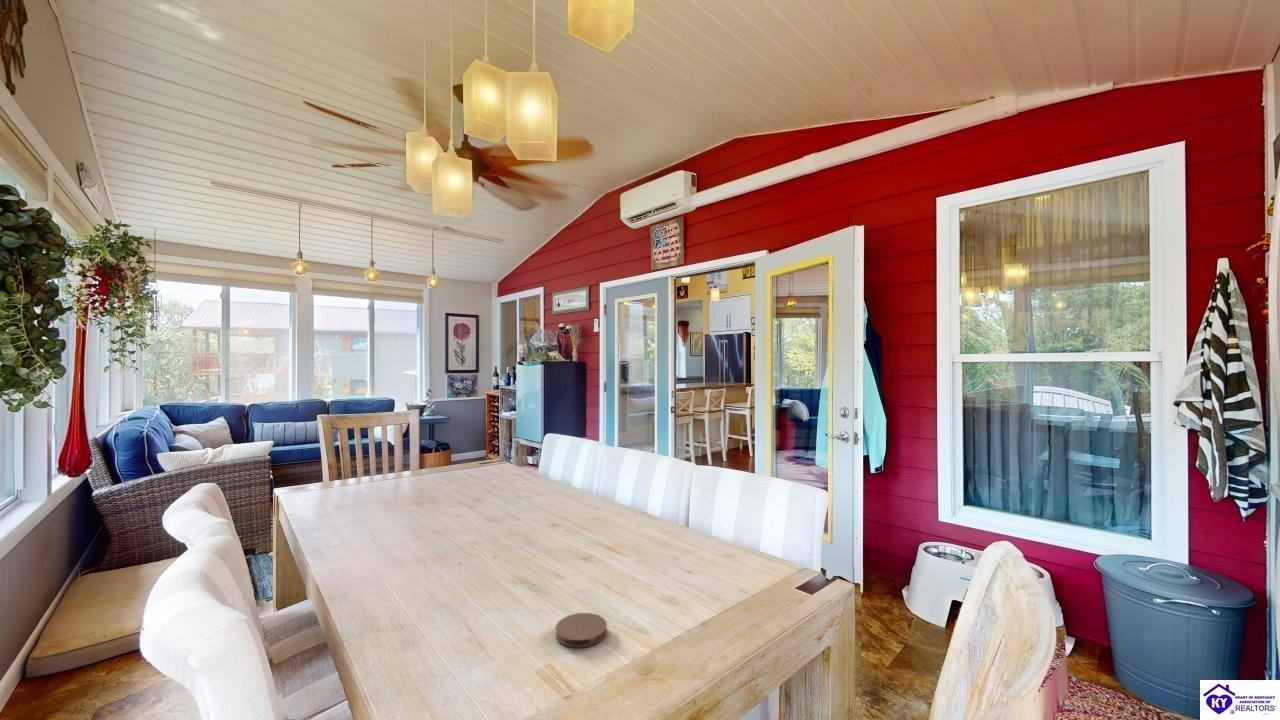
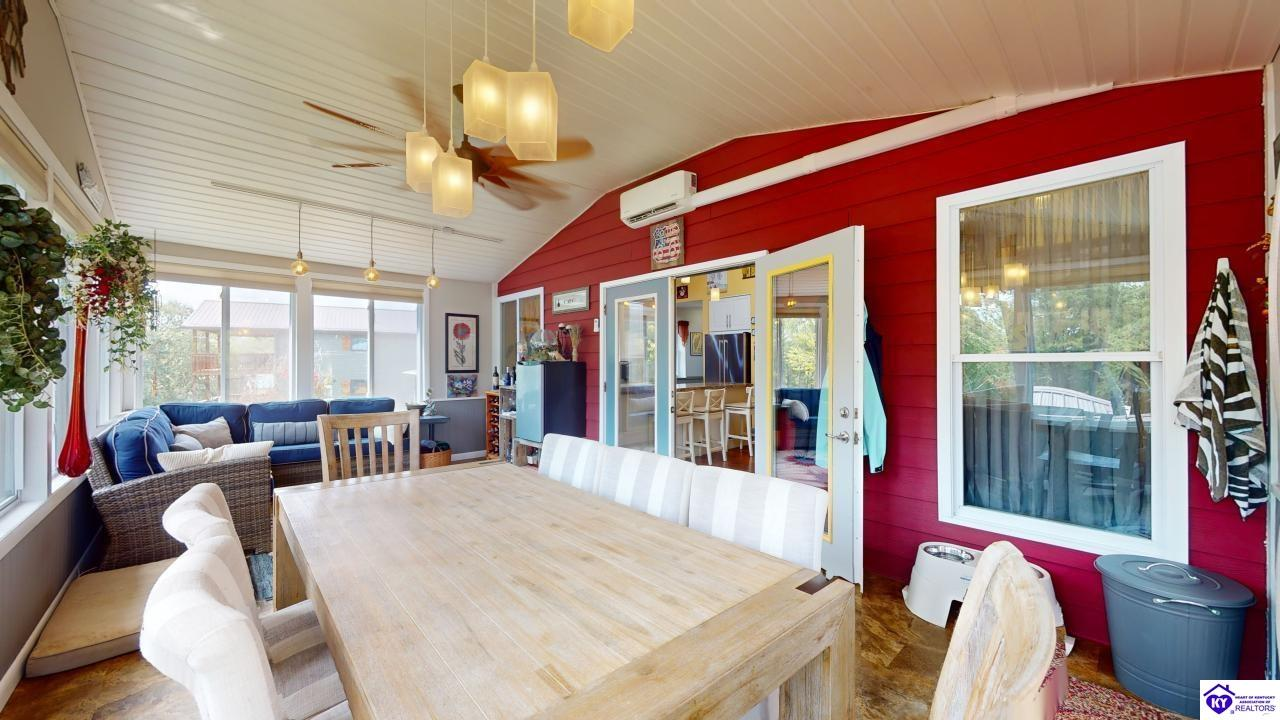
- coaster (581, 629)
